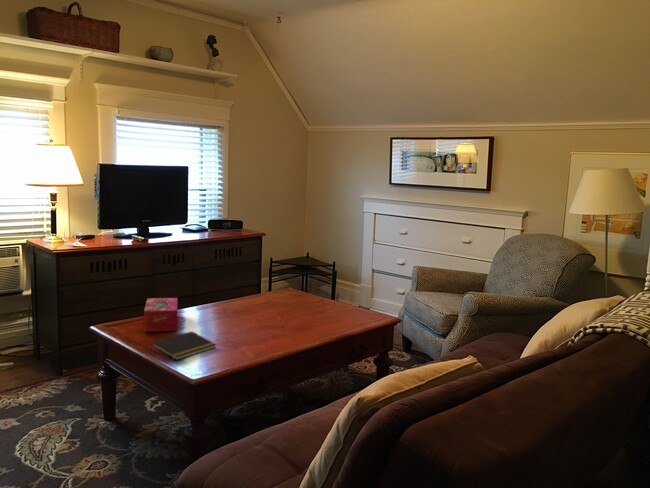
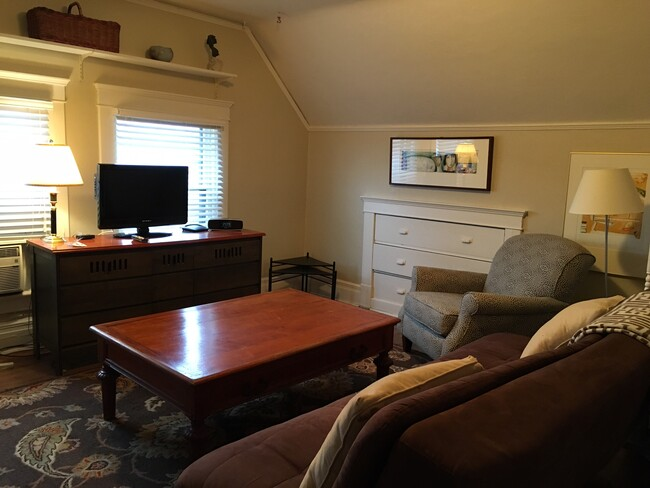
- tissue box (161, 313)
- notepad (184, 344)
